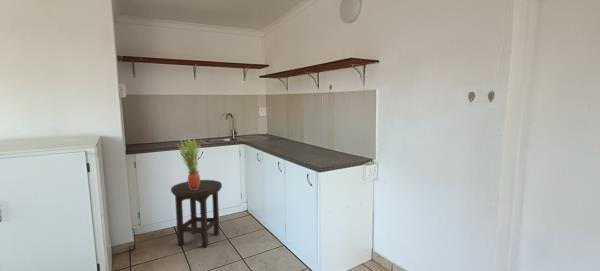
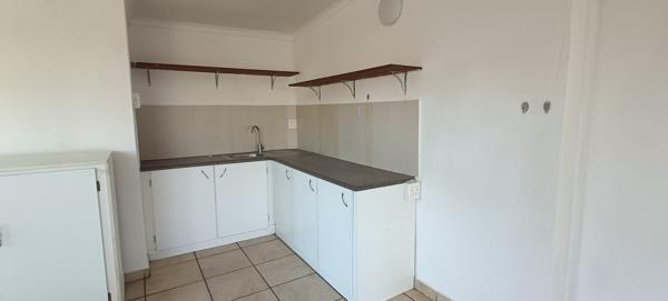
- potted plant (189, 163)
- stool (200, 212)
